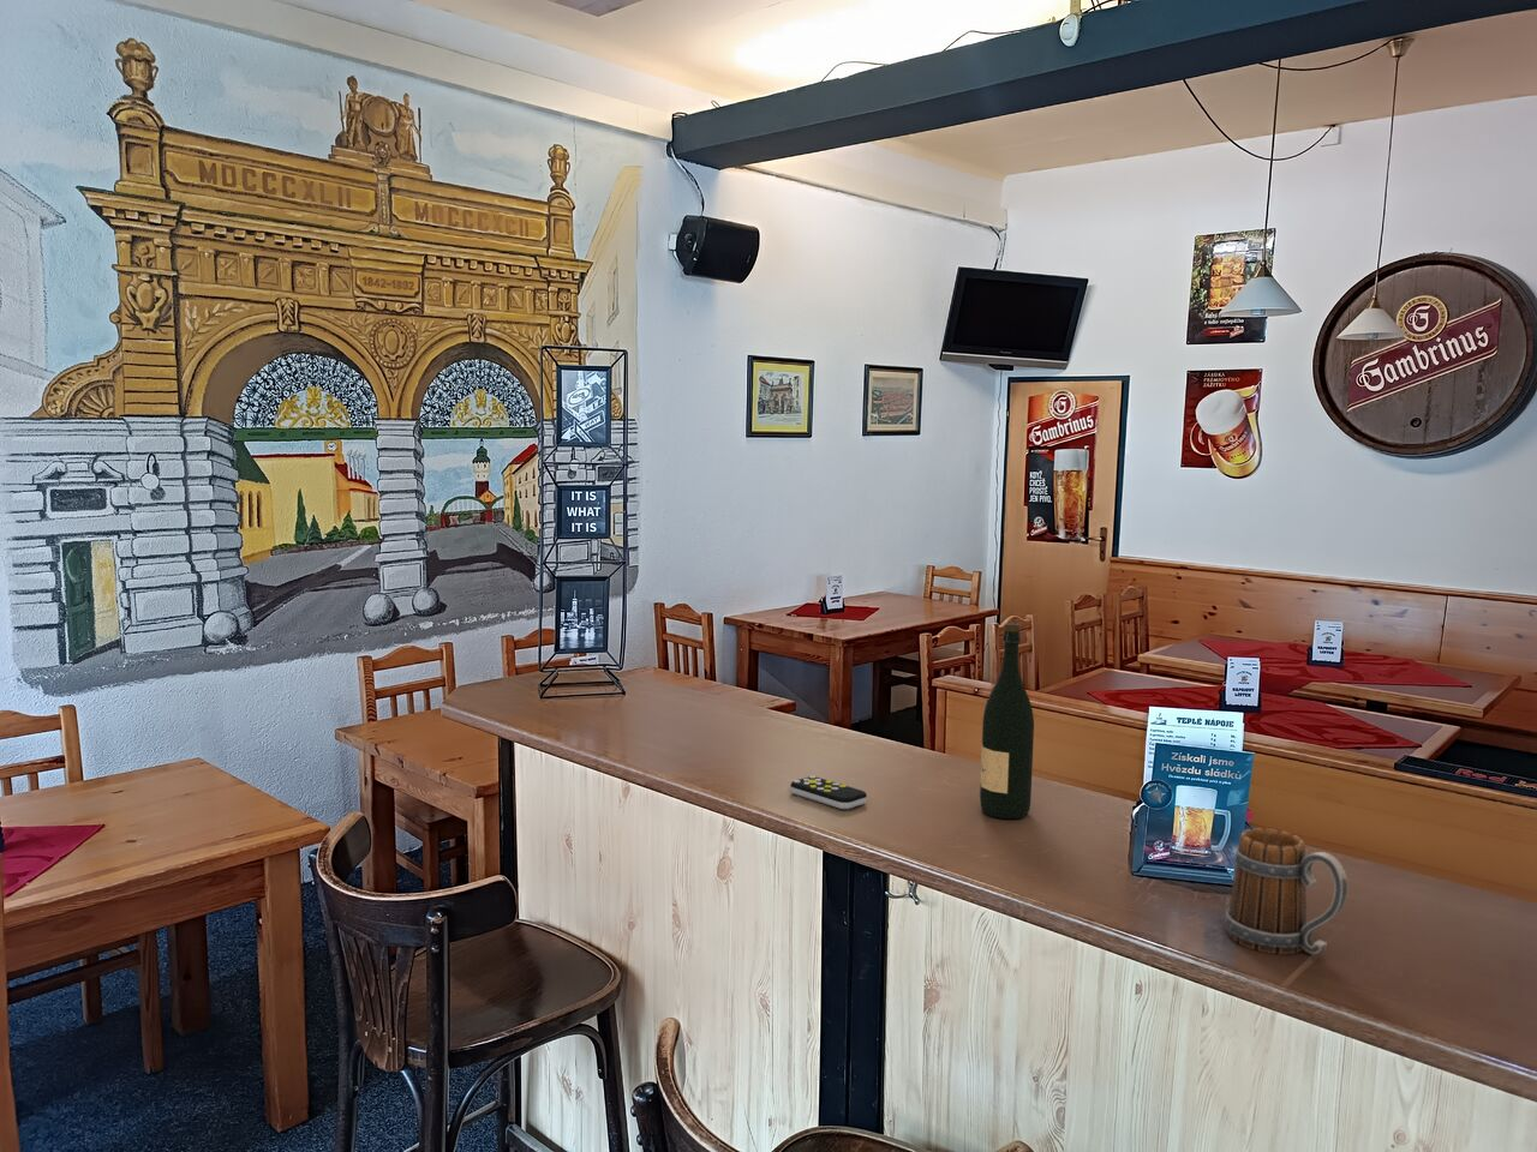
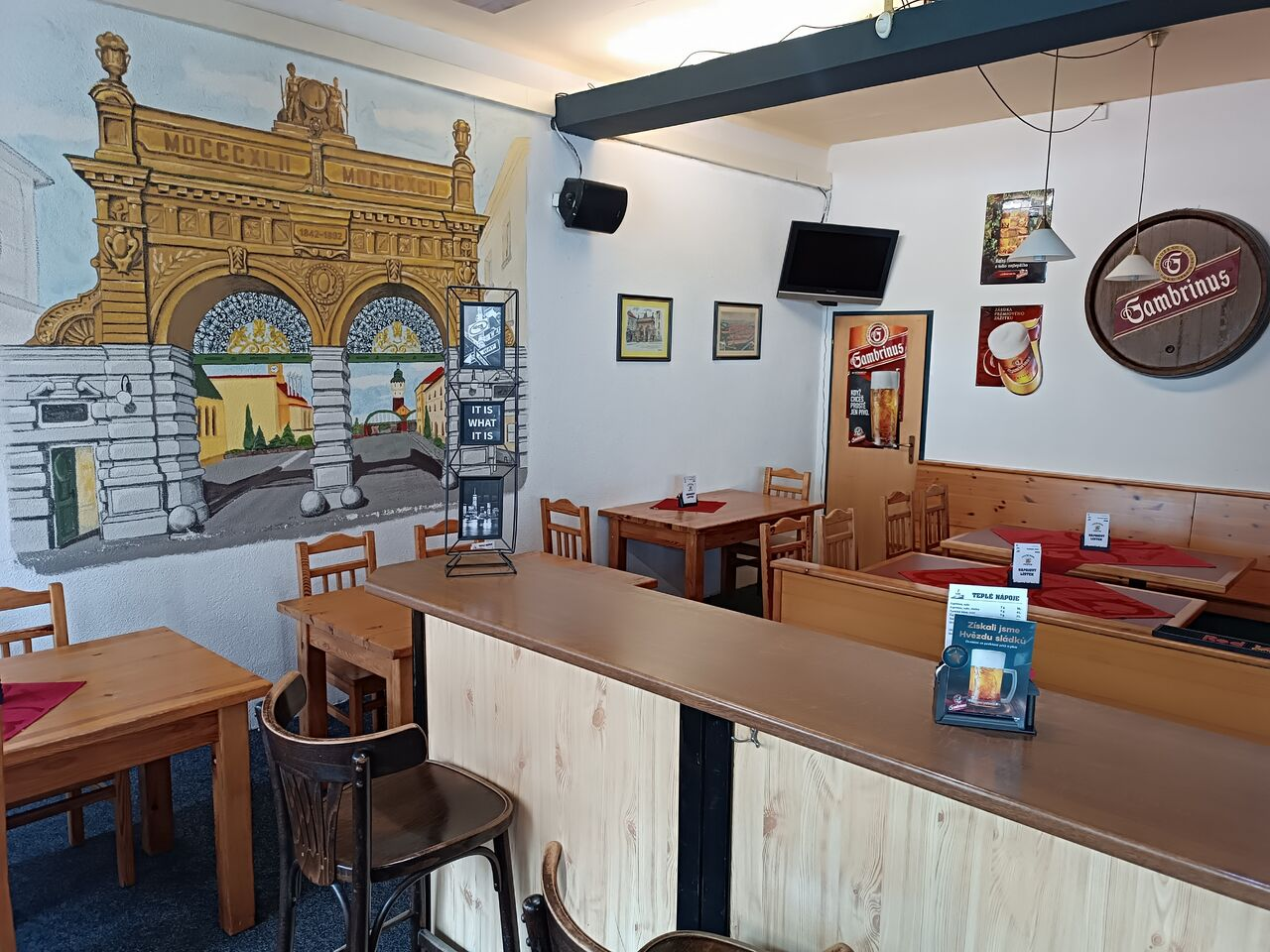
- remote control (828, 791)
- beer mug (1285, 894)
- wine bottle (1007, 718)
